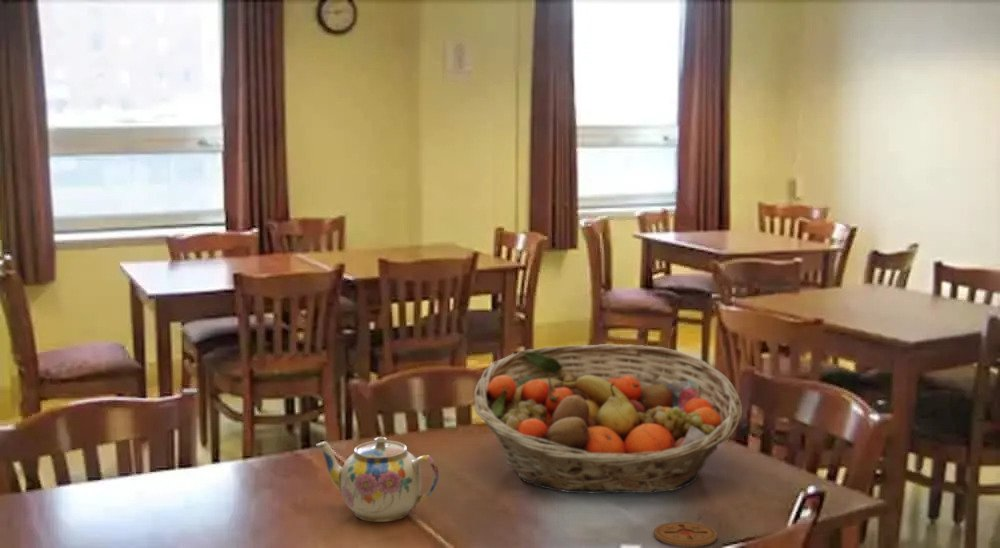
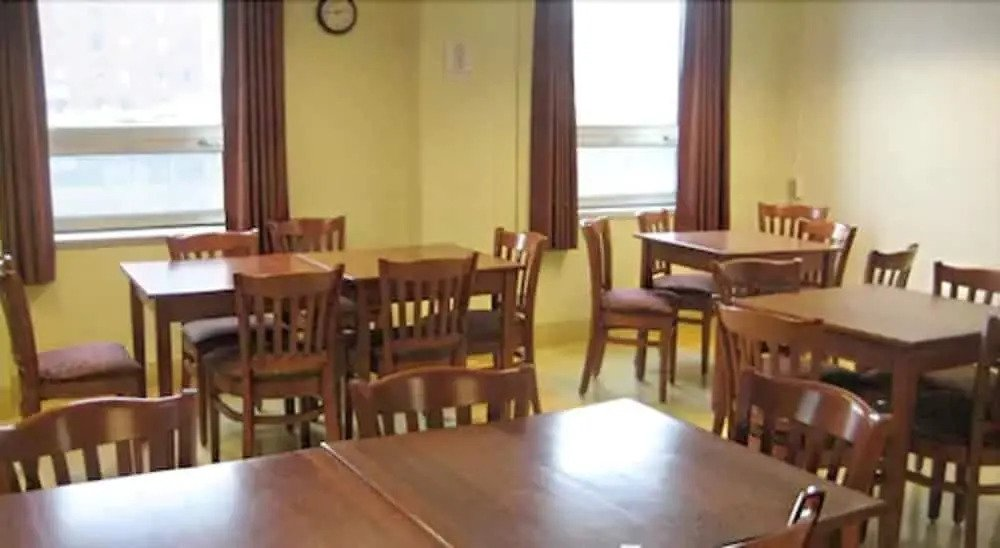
- fruit basket (606, 415)
- teapot (376, 475)
- coaster (685, 533)
